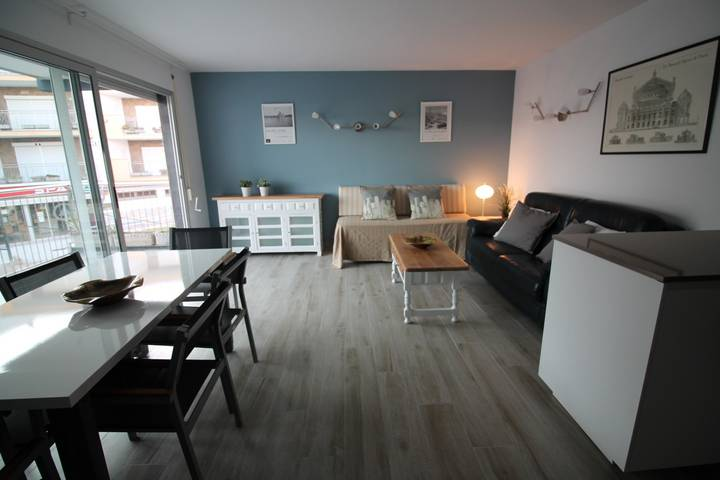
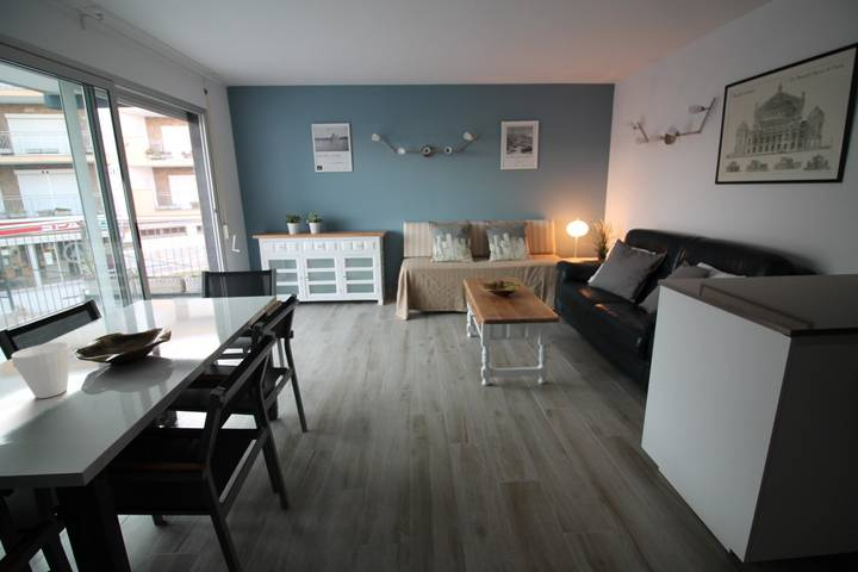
+ cup (46, 371)
